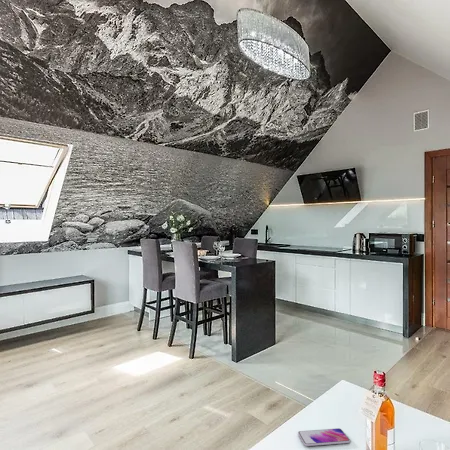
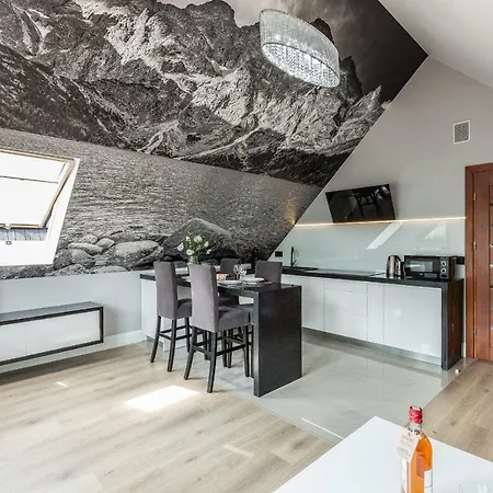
- smartphone (323, 437)
